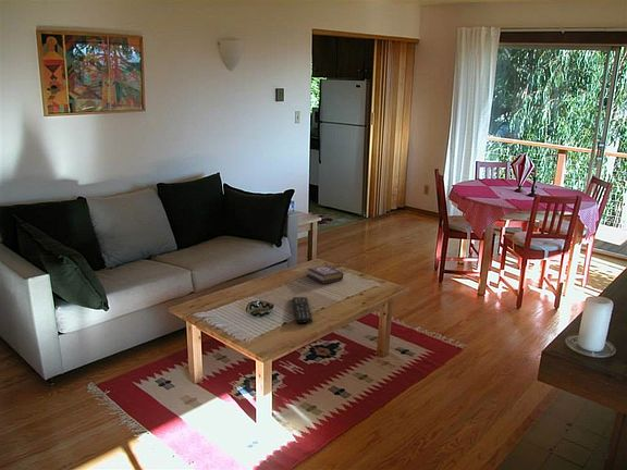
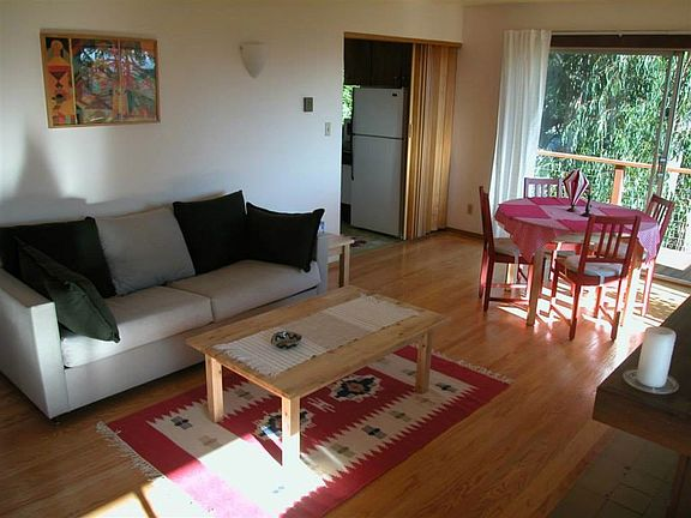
- book (324, 273)
- remote control (302, 308)
